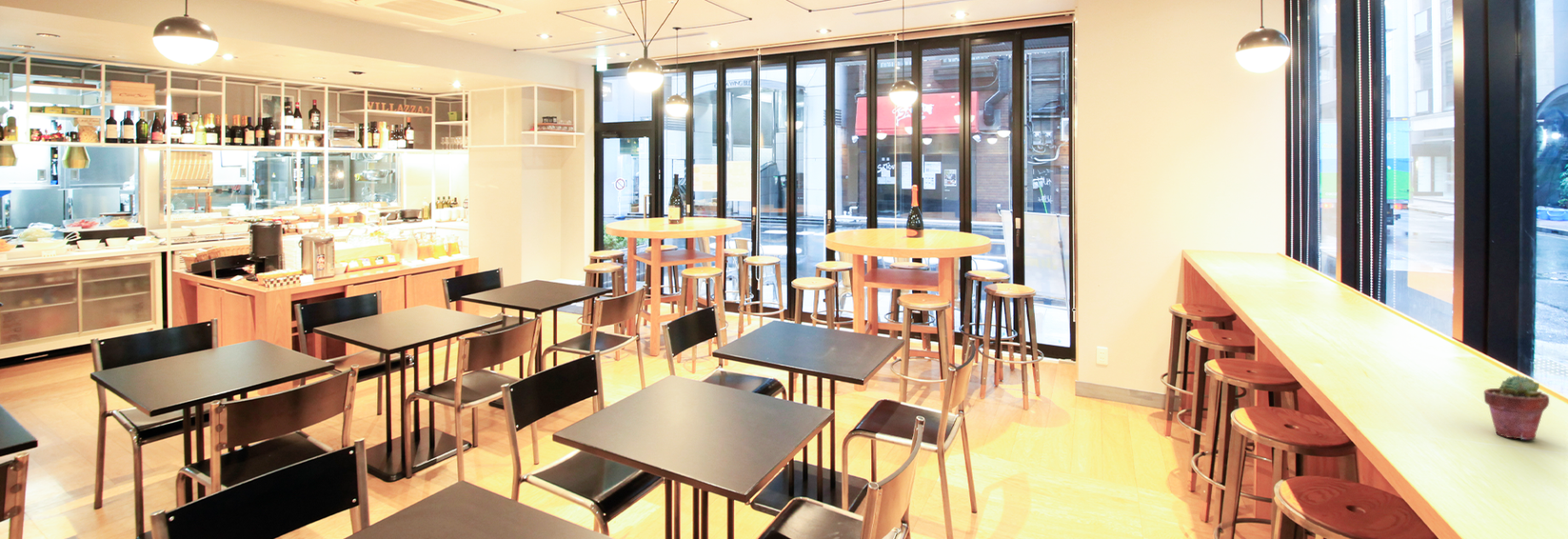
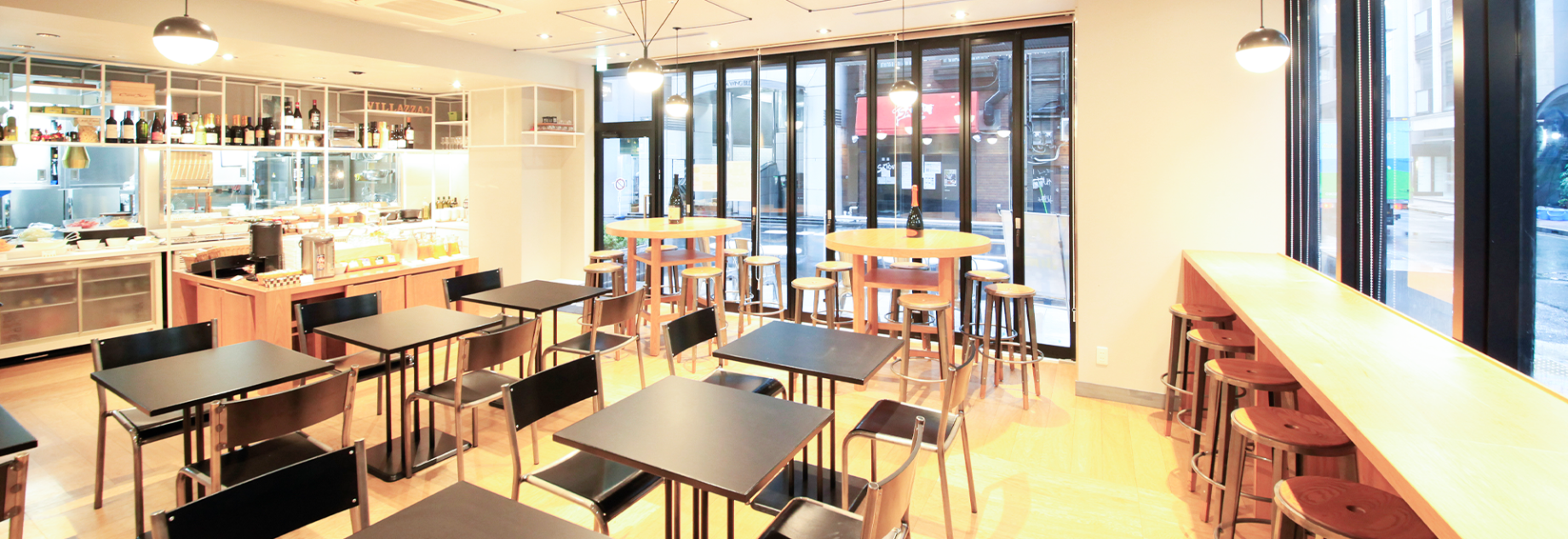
- potted succulent (1515, 405)
